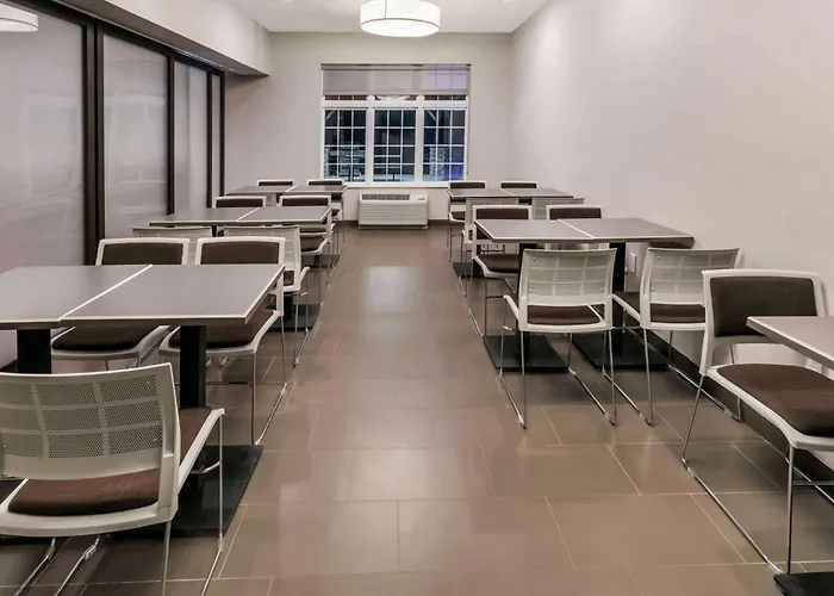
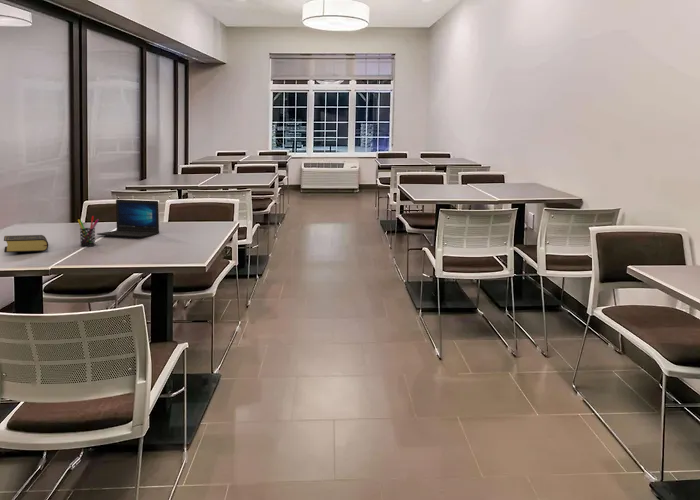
+ pen holder (87, 230)
+ book (26, 243)
+ laptop (128, 217)
